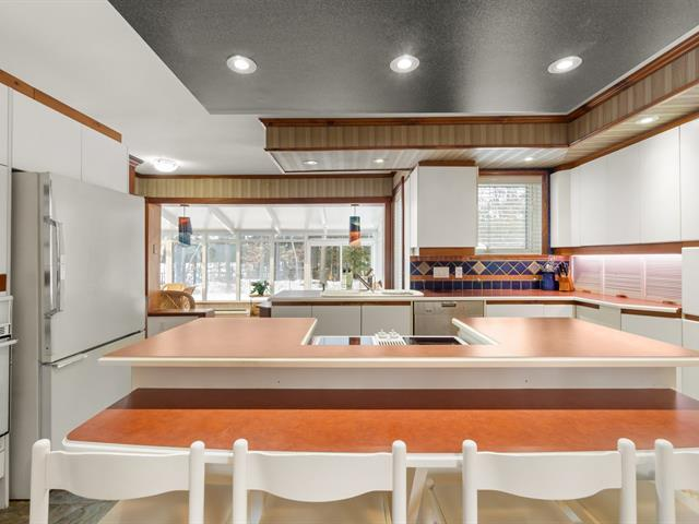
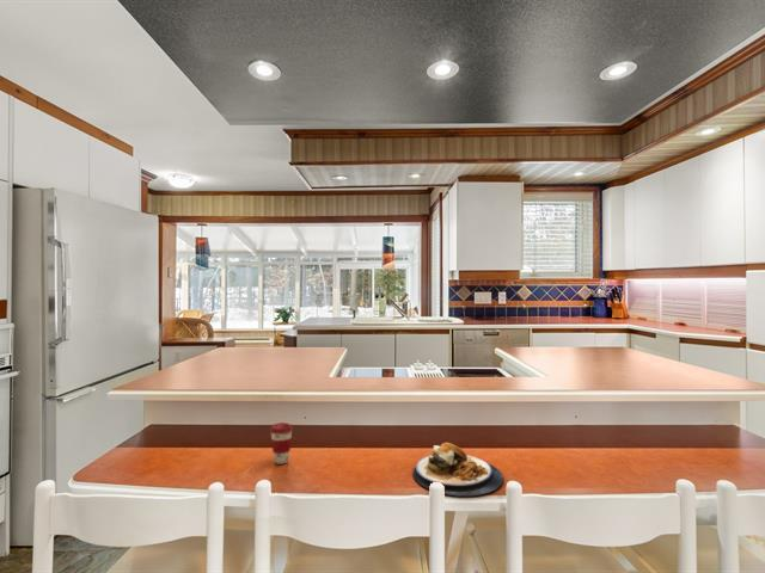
+ plate (457, 462)
+ coffee cup (281, 443)
